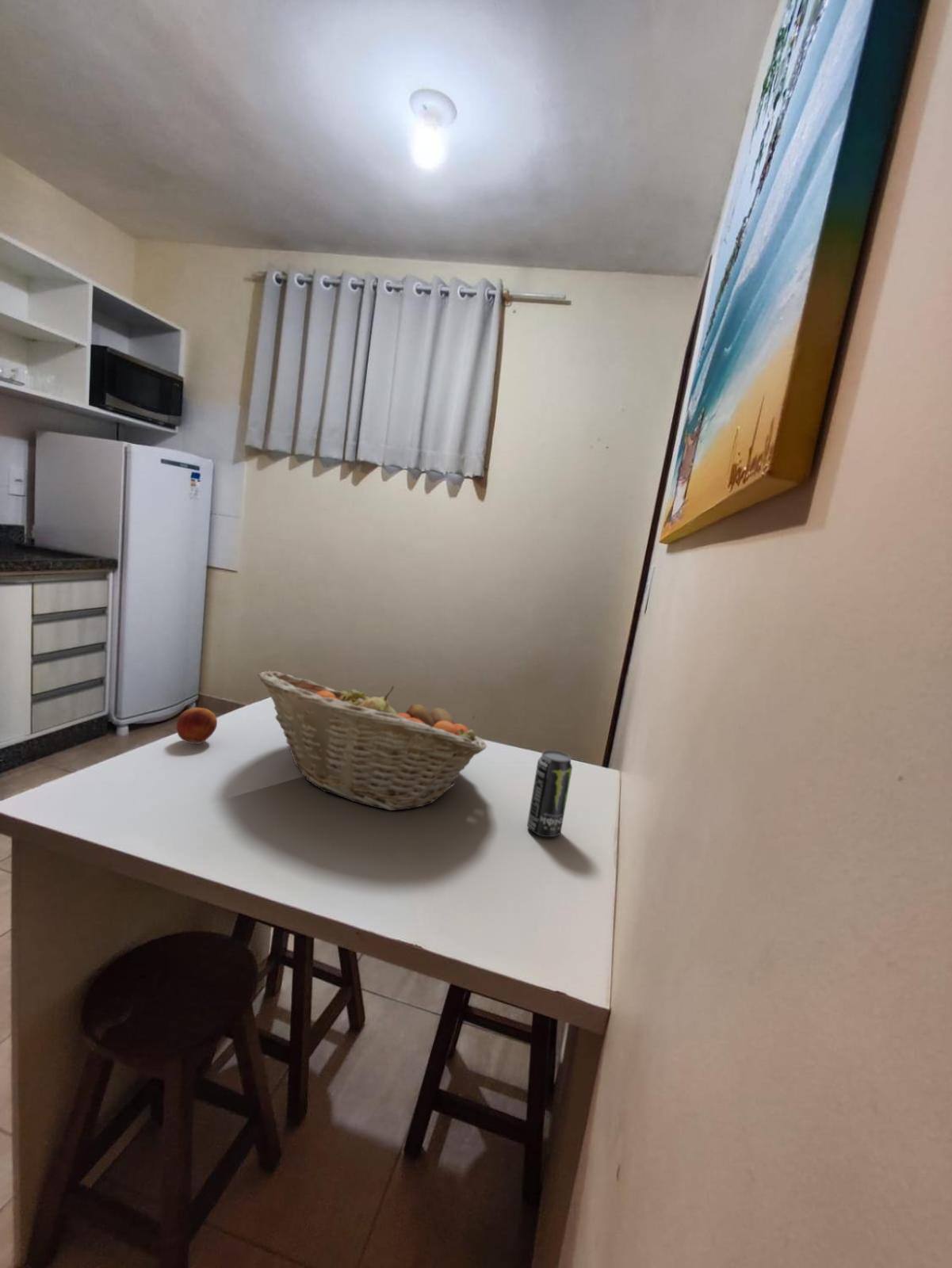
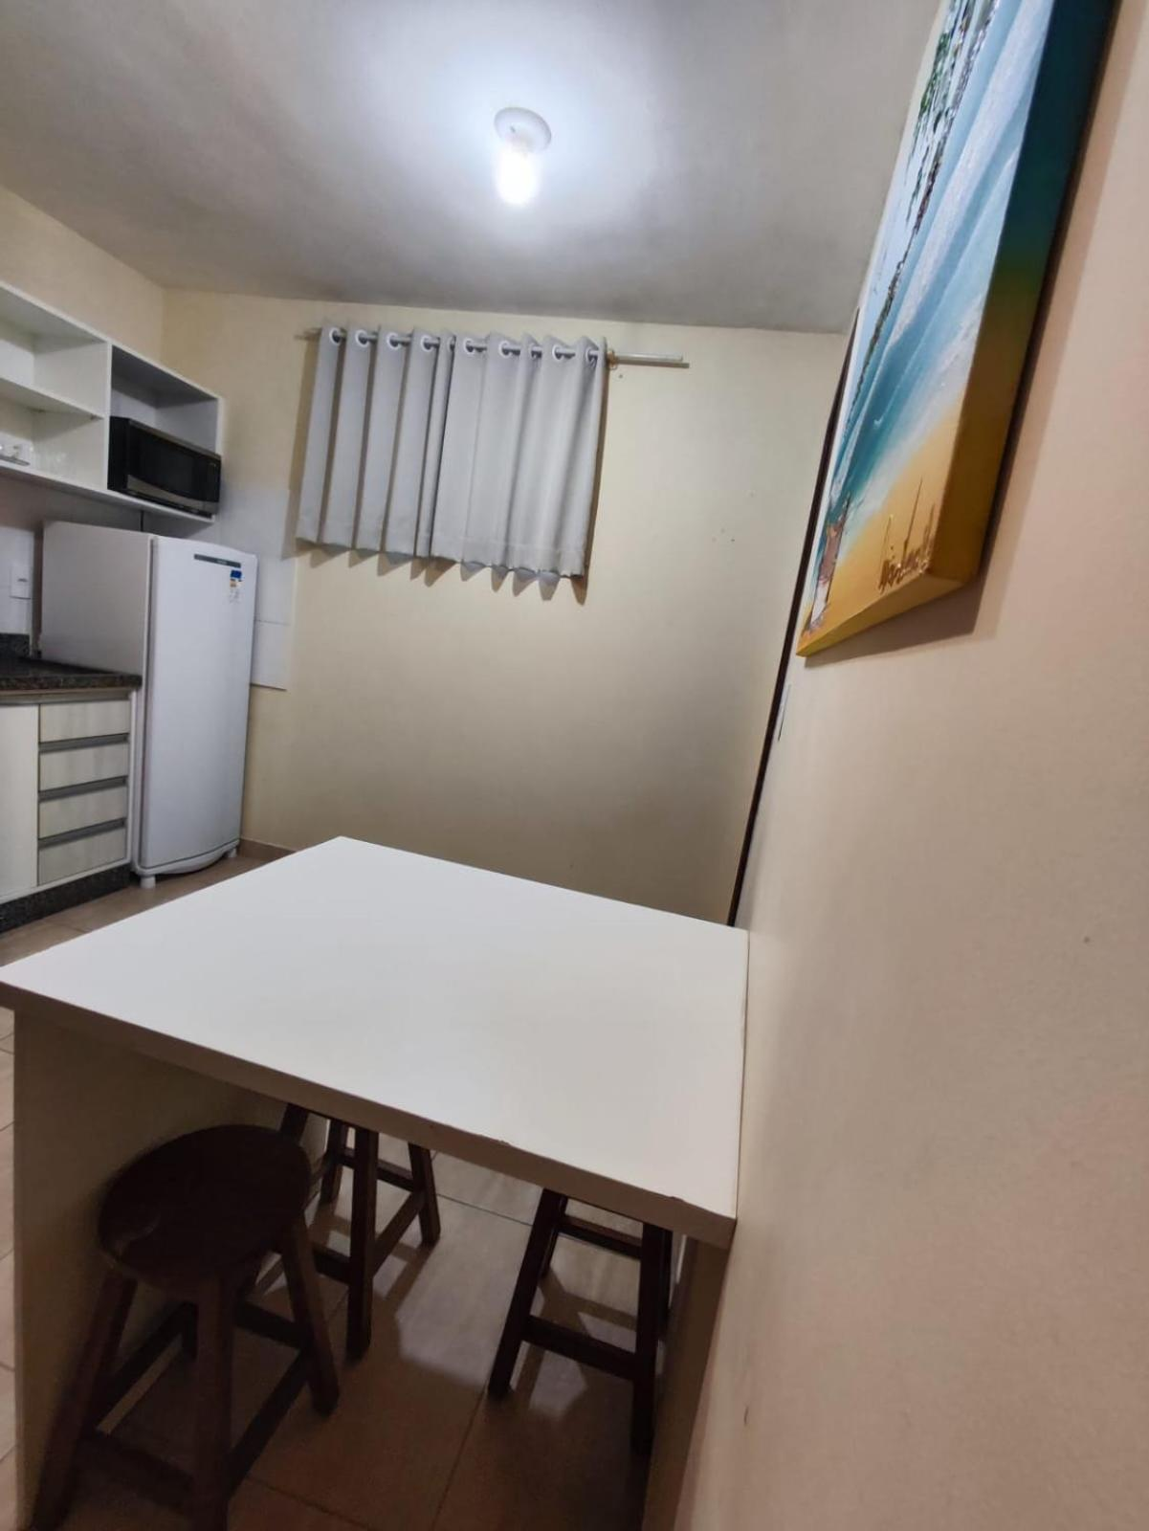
- apple (197, 724)
- fruit basket (369, 728)
- beverage can (549, 793)
